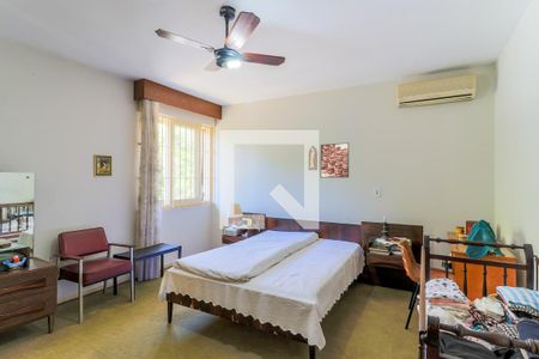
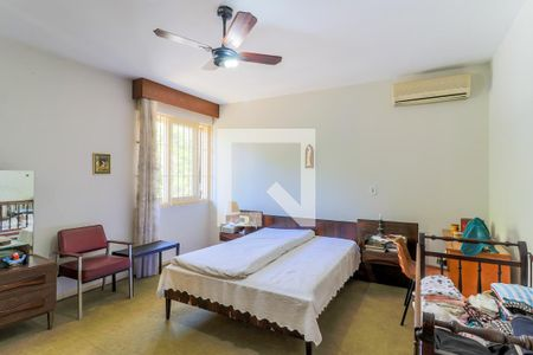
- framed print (334, 160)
